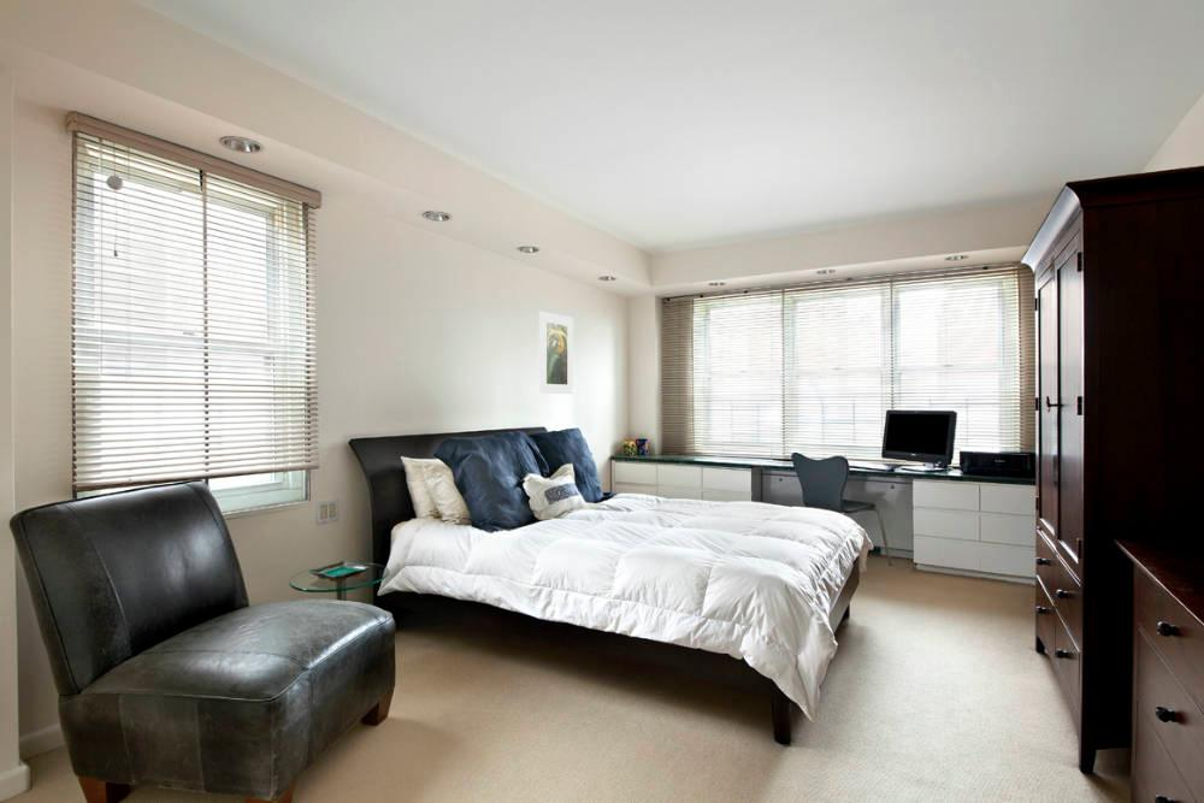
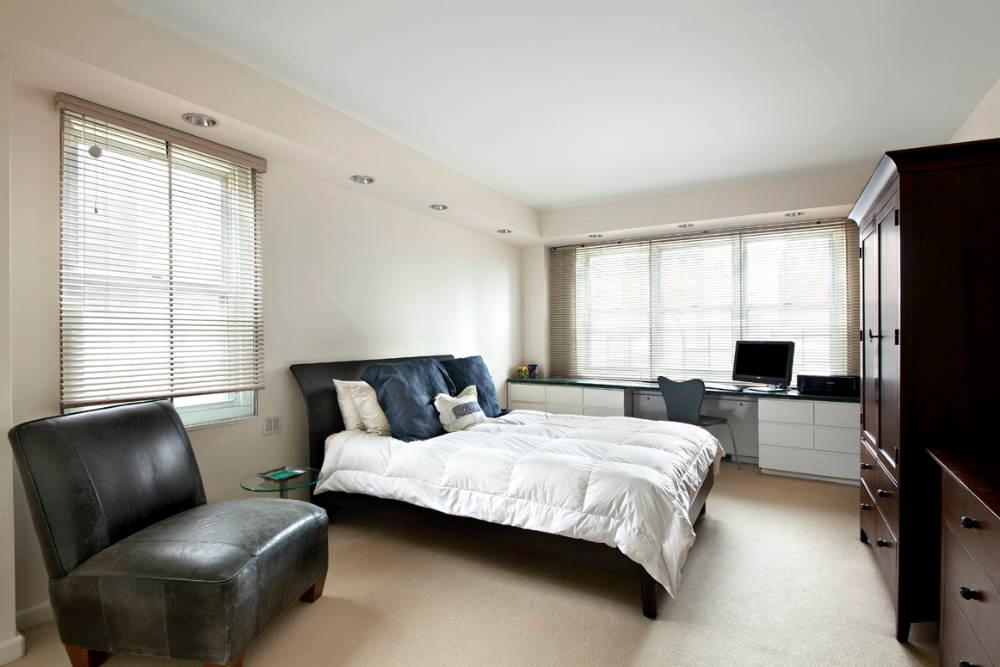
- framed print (556, 354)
